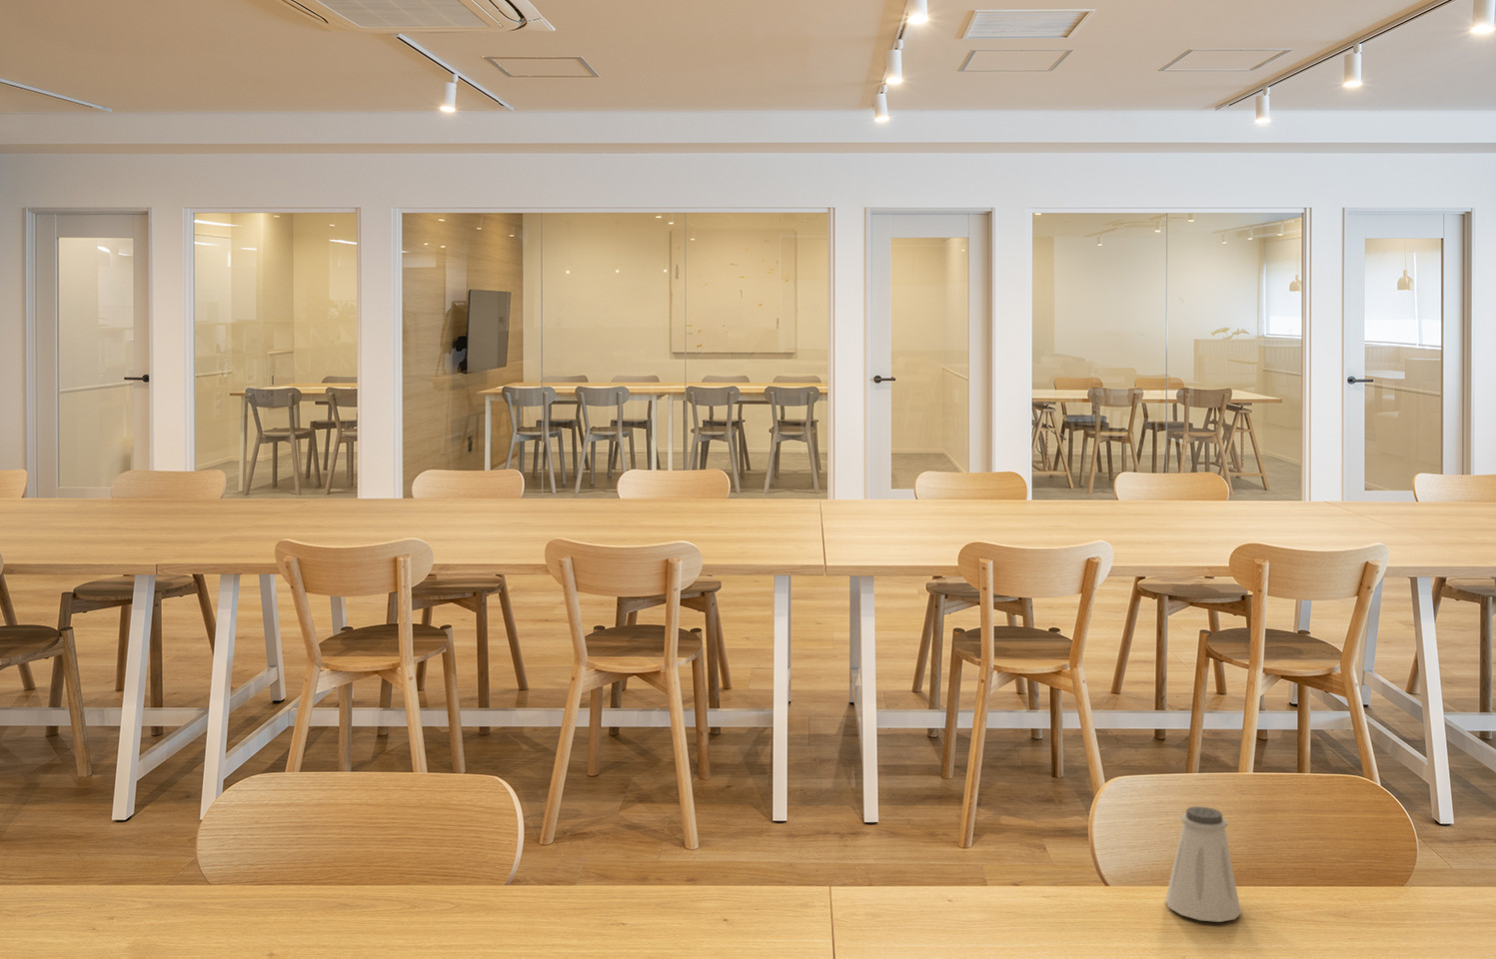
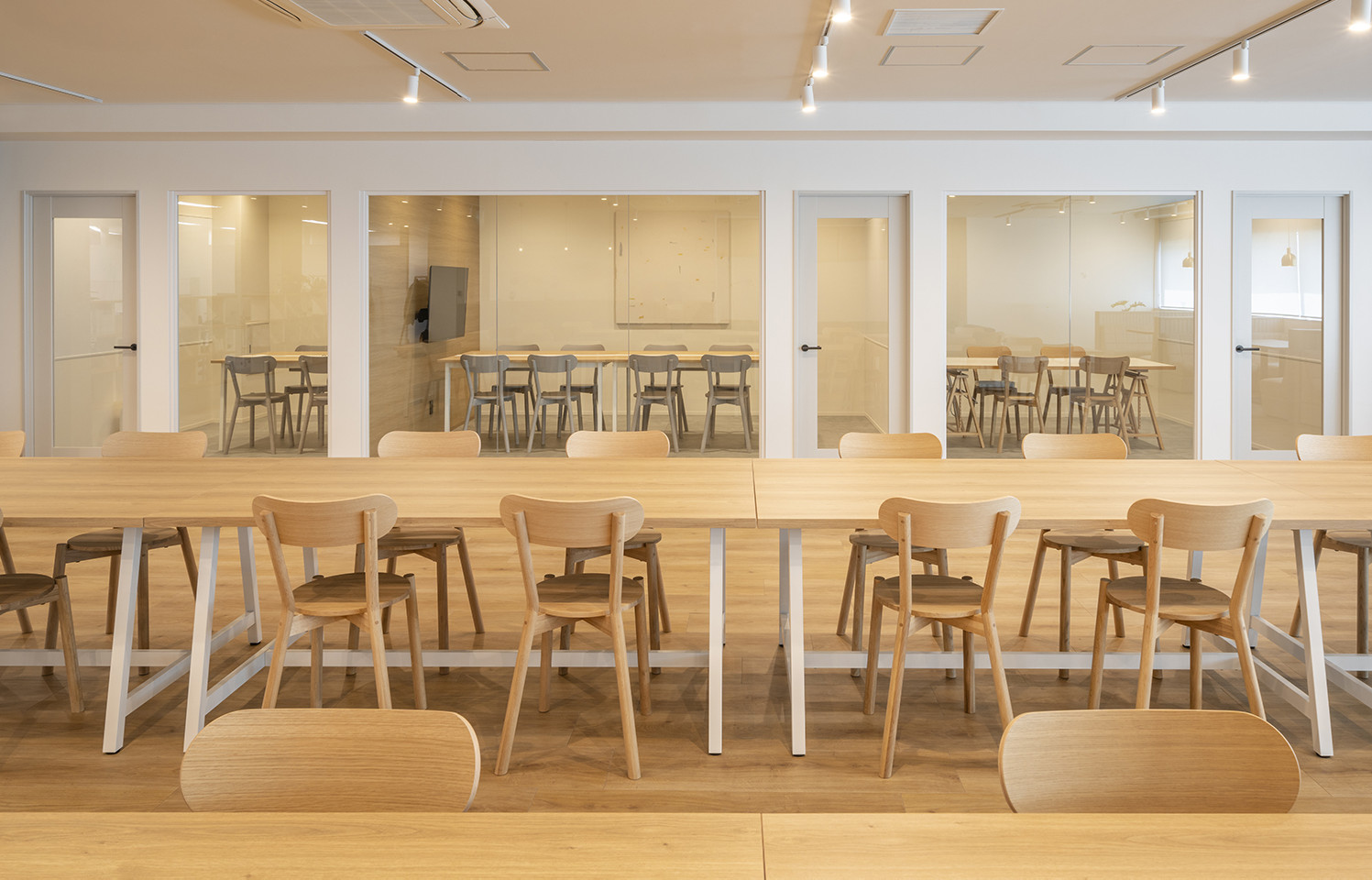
- saltshaker (1203, 859)
